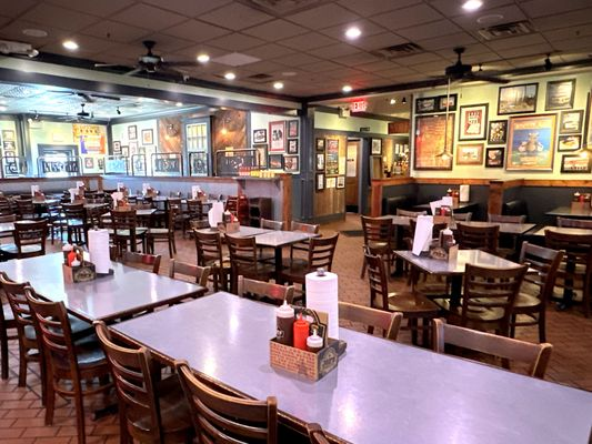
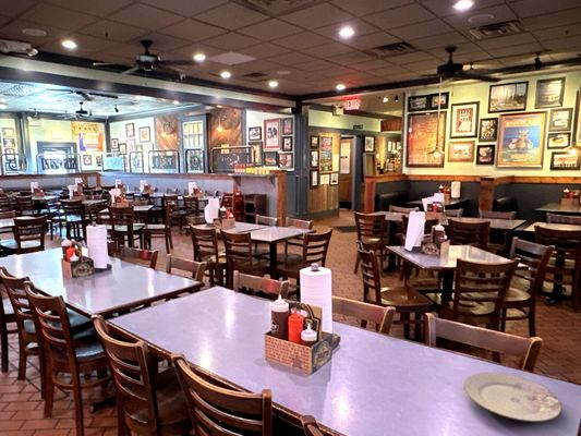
+ plate (509, 398)
